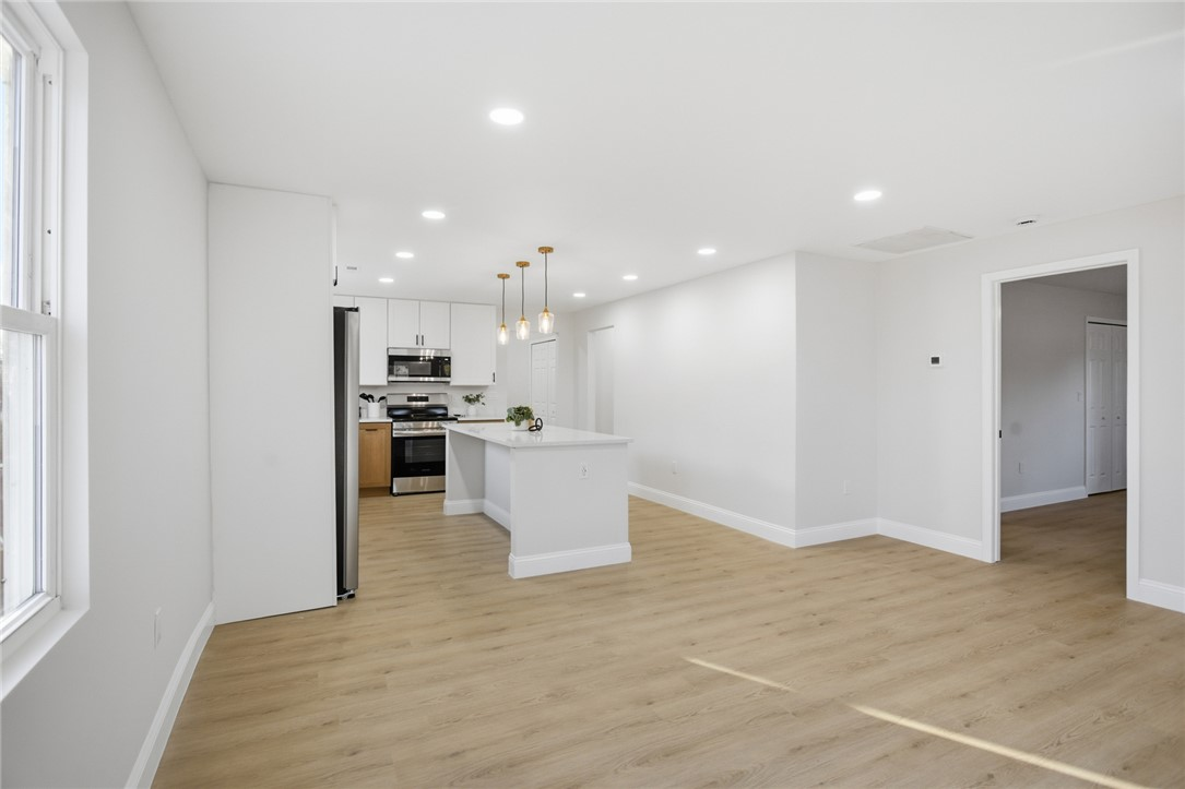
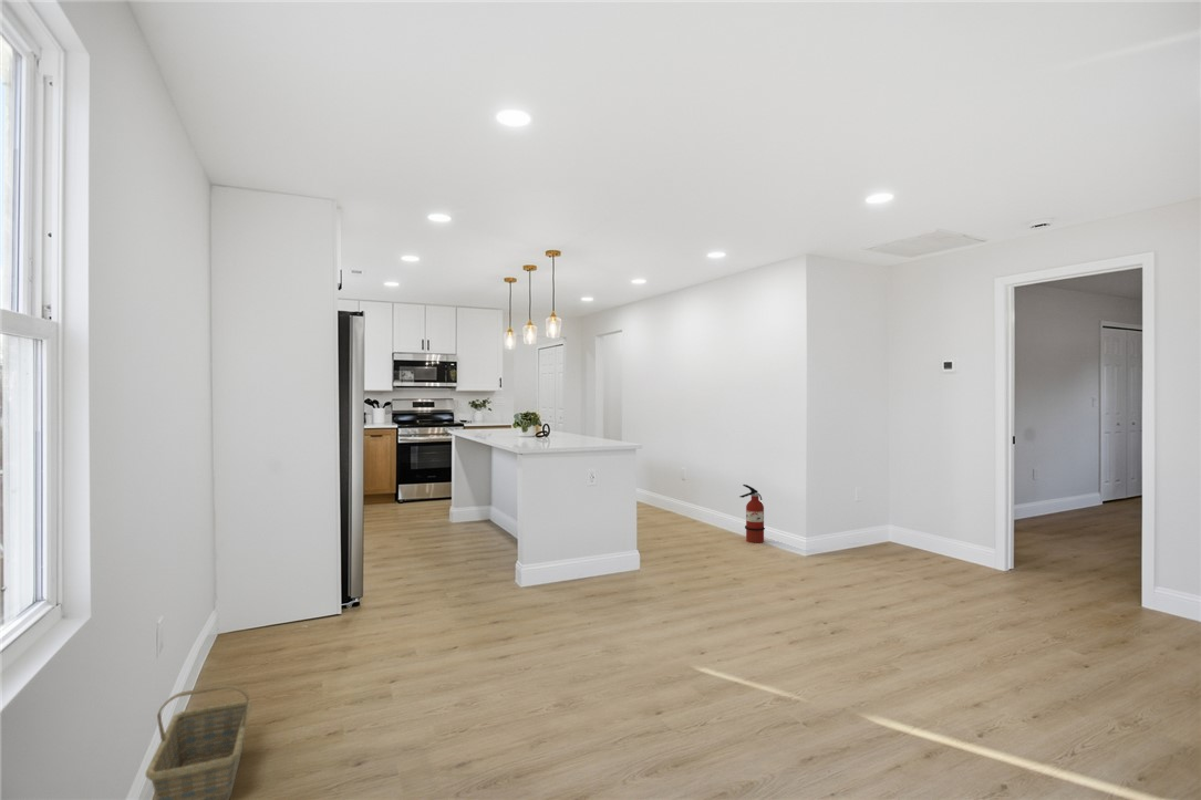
+ basket (204, 735)
+ fire extinguisher (752, 512)
